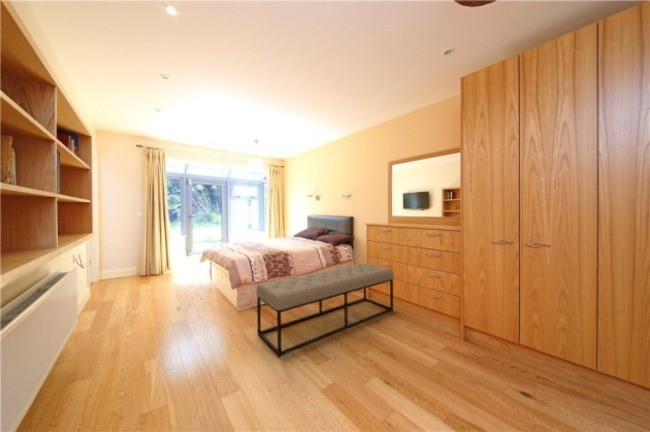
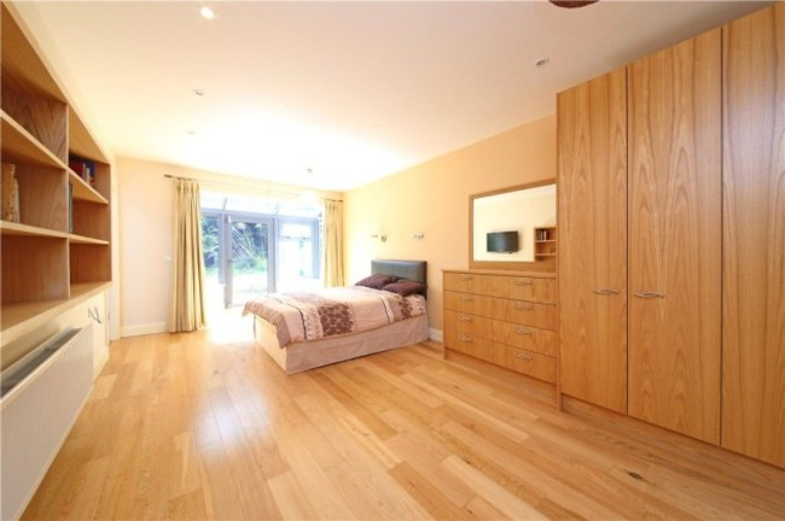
- bench (332, 297)
